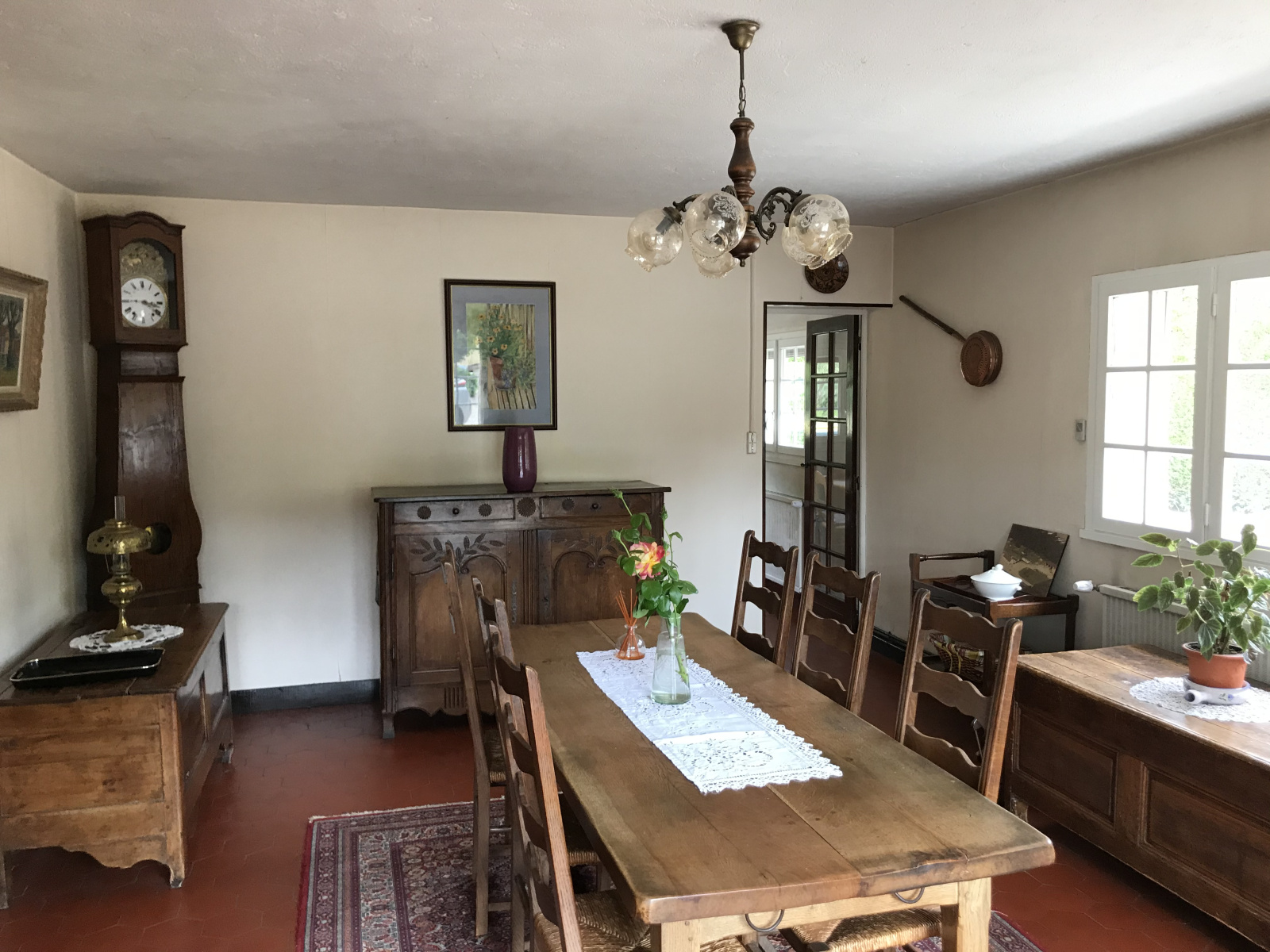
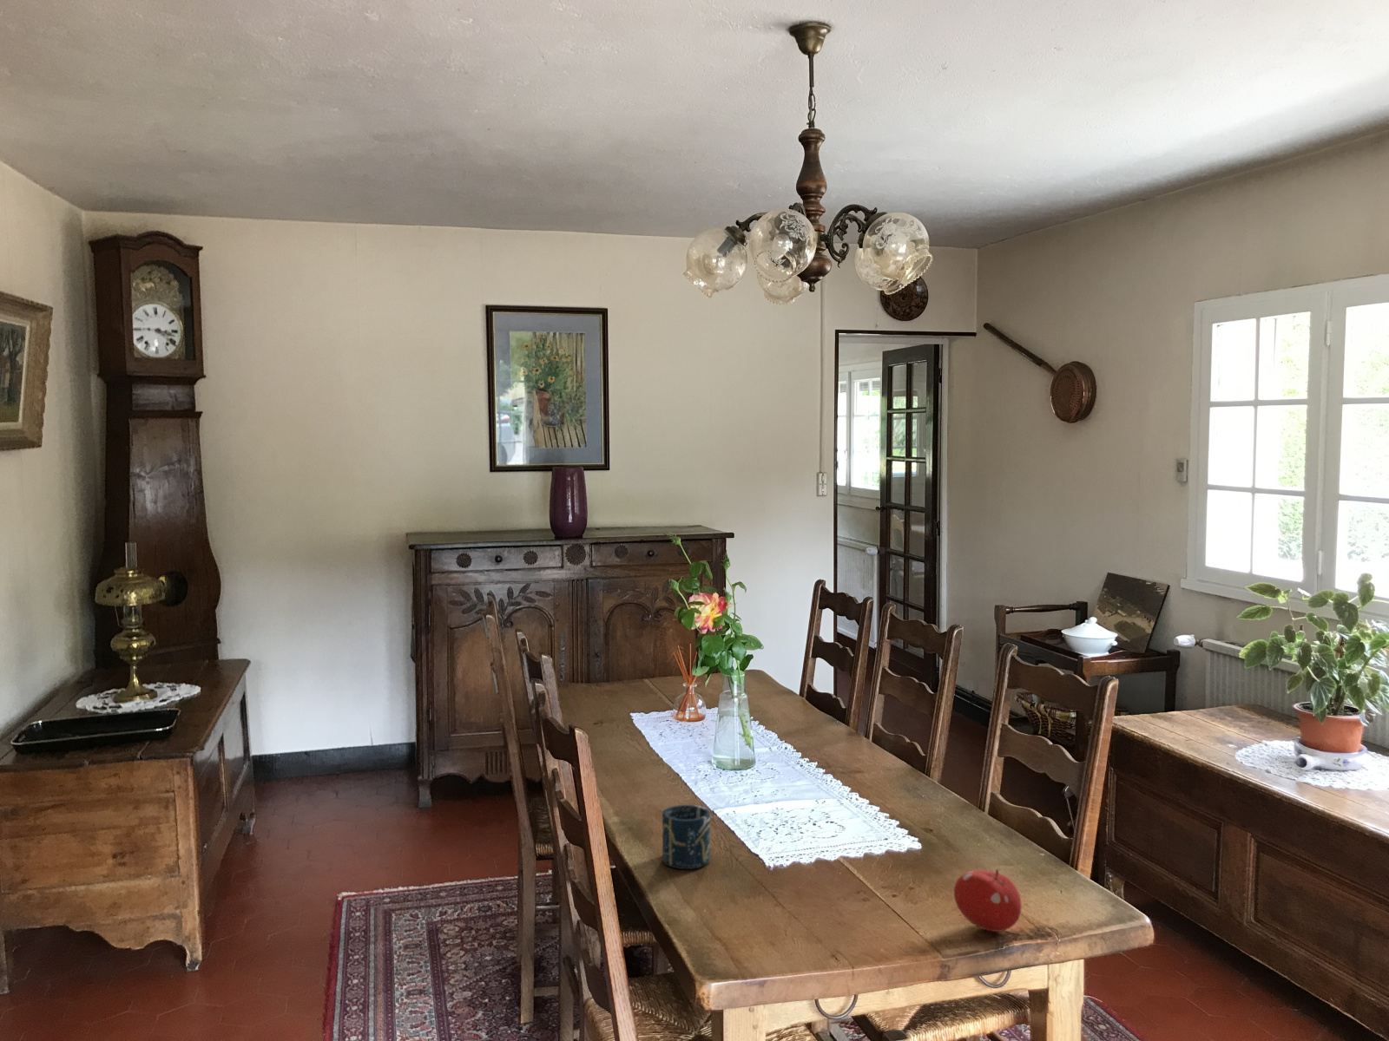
+ fruit (987, 897)
+ cup (687, 839)
